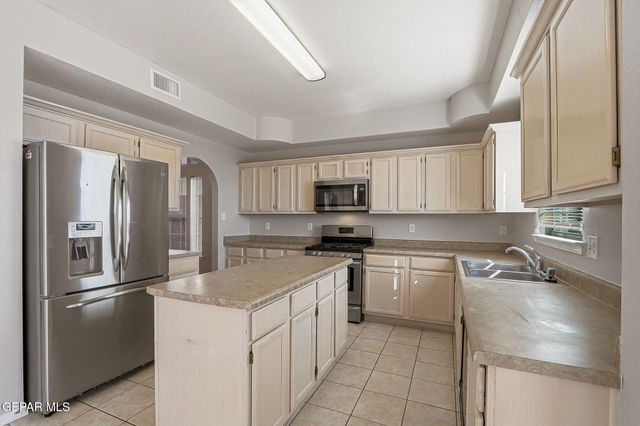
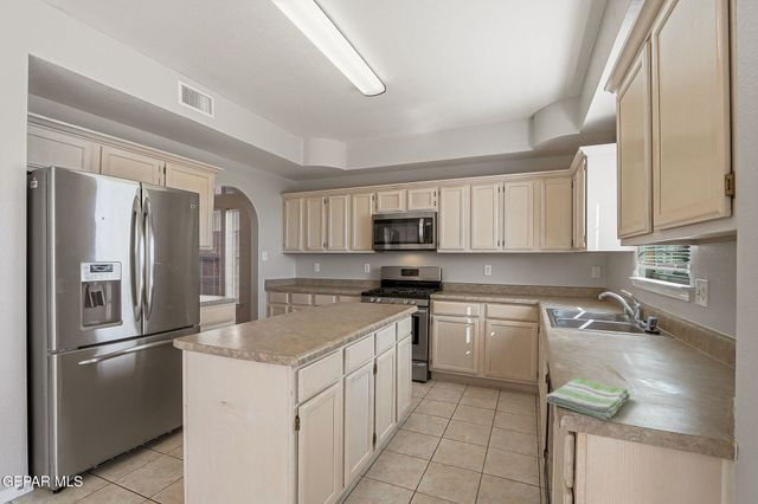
+ dish towel (587, 394)
